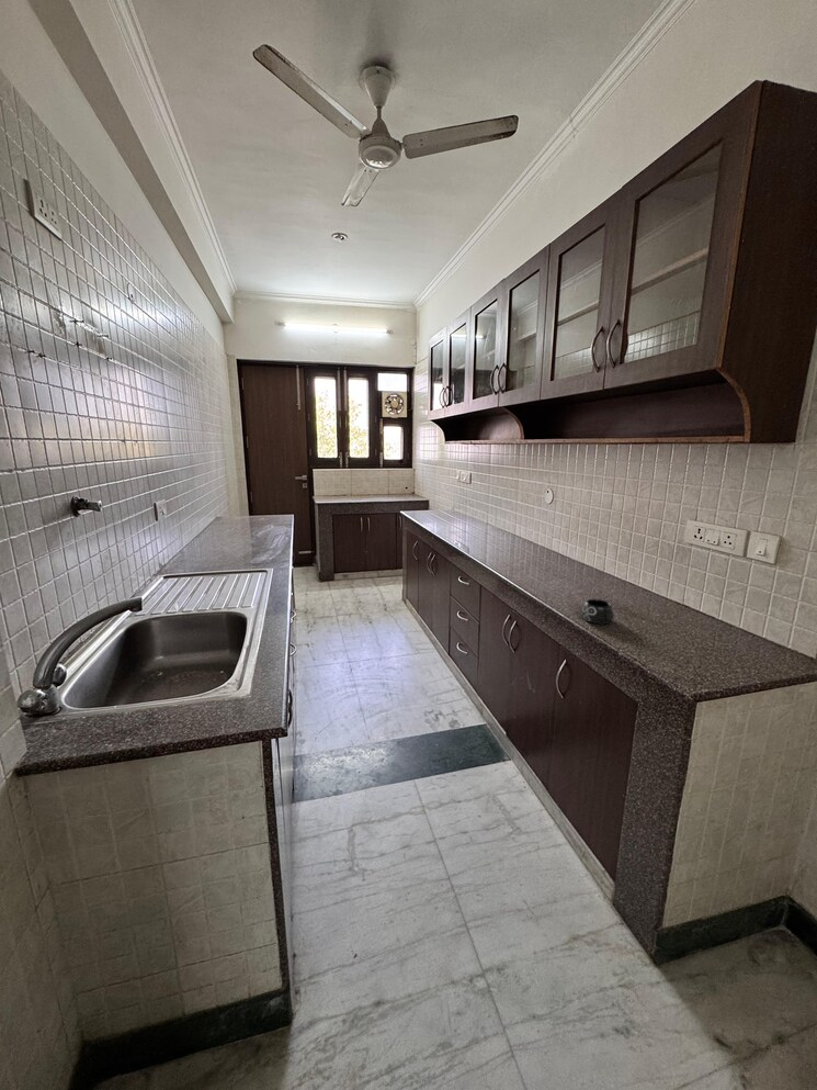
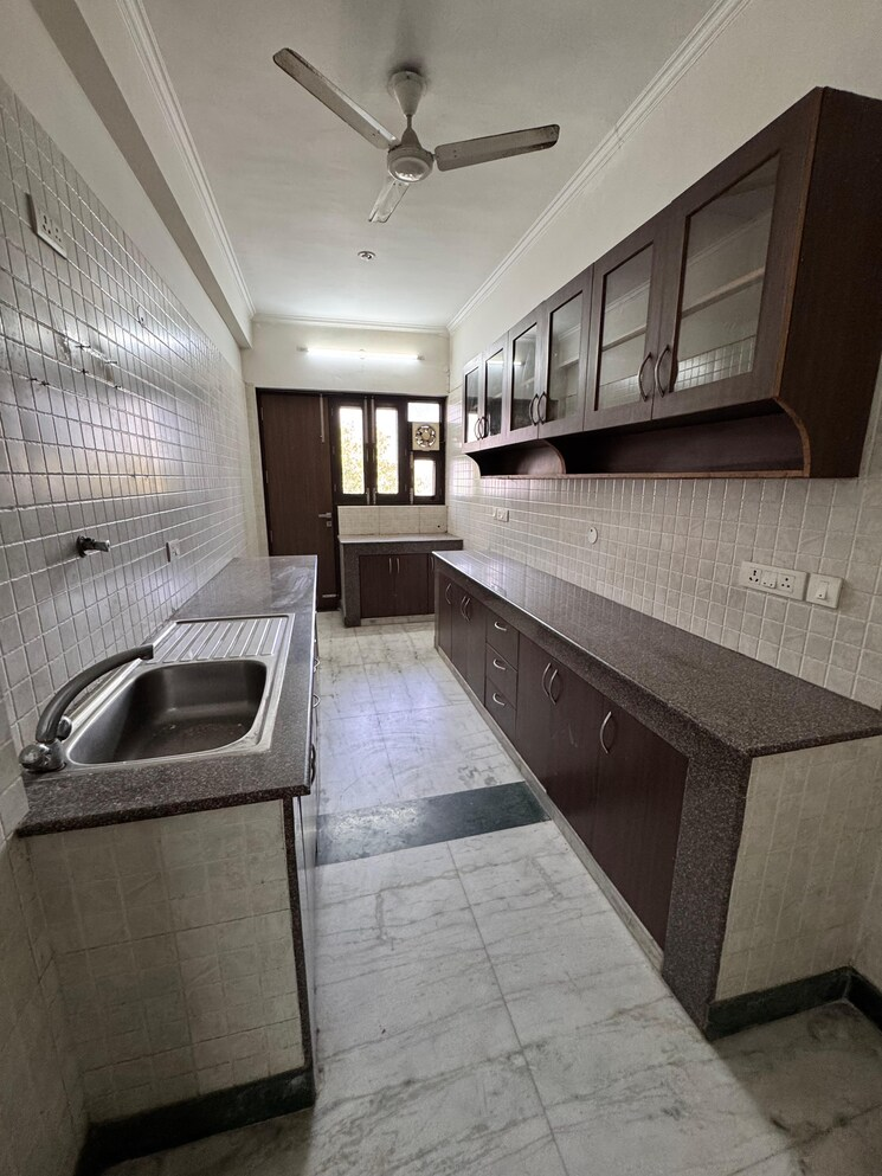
- mug (600, 613)
